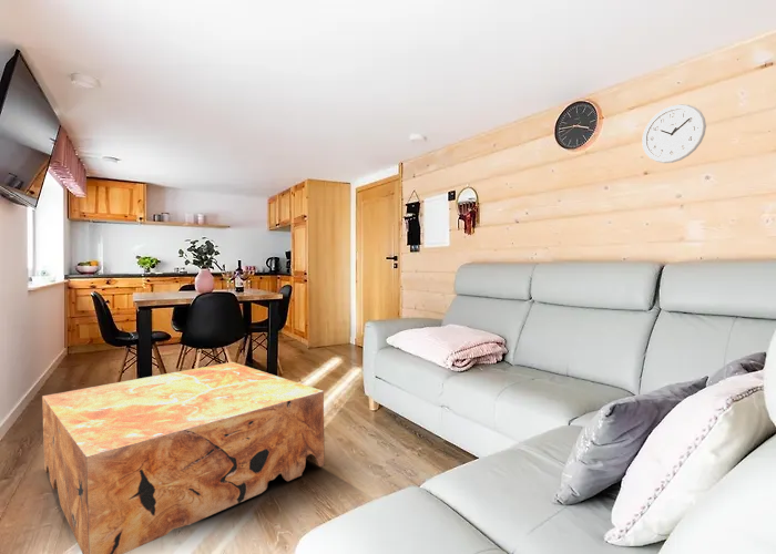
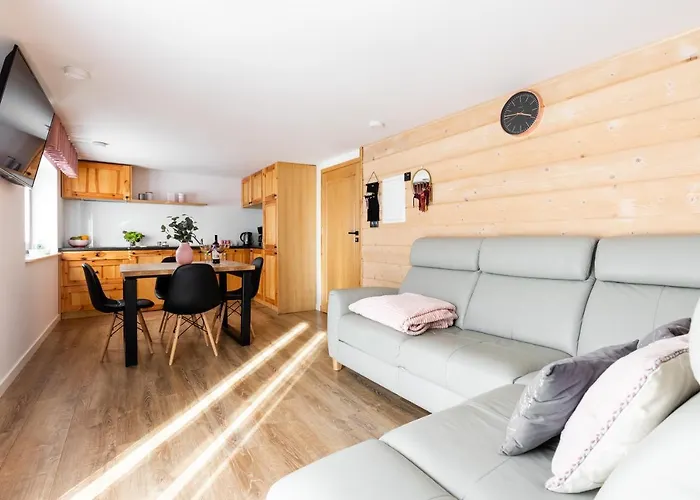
- wall clock (671, 133)
- coffee table (184, 431)
